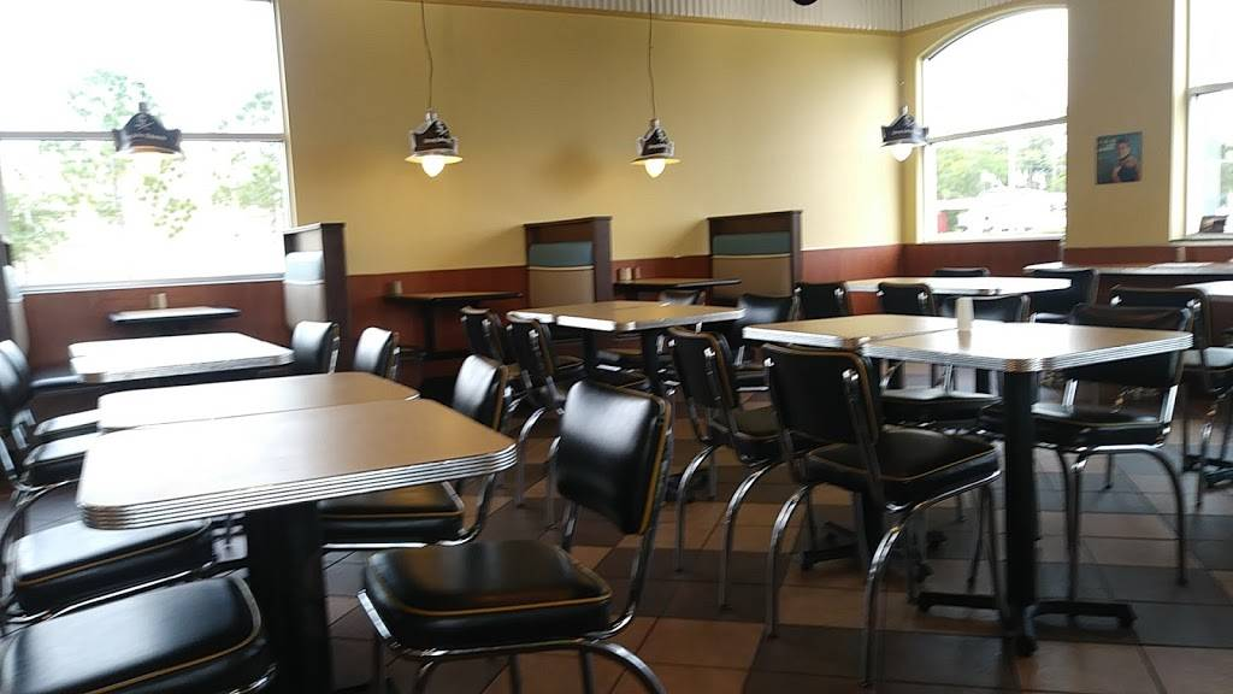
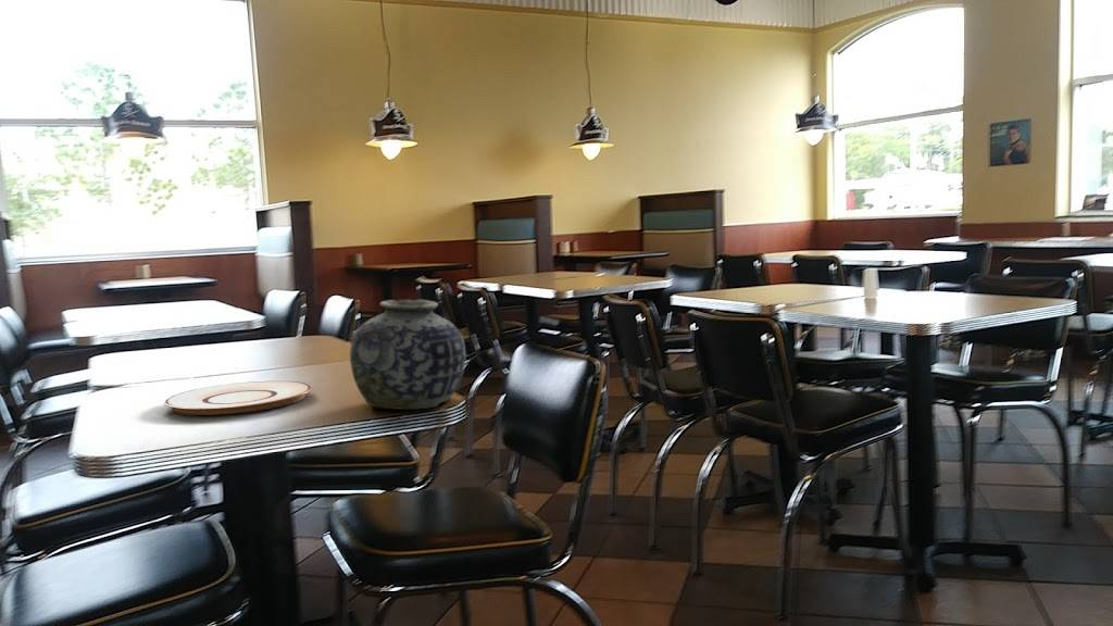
+ vase (408, 351)
+ plate (240, 397)
